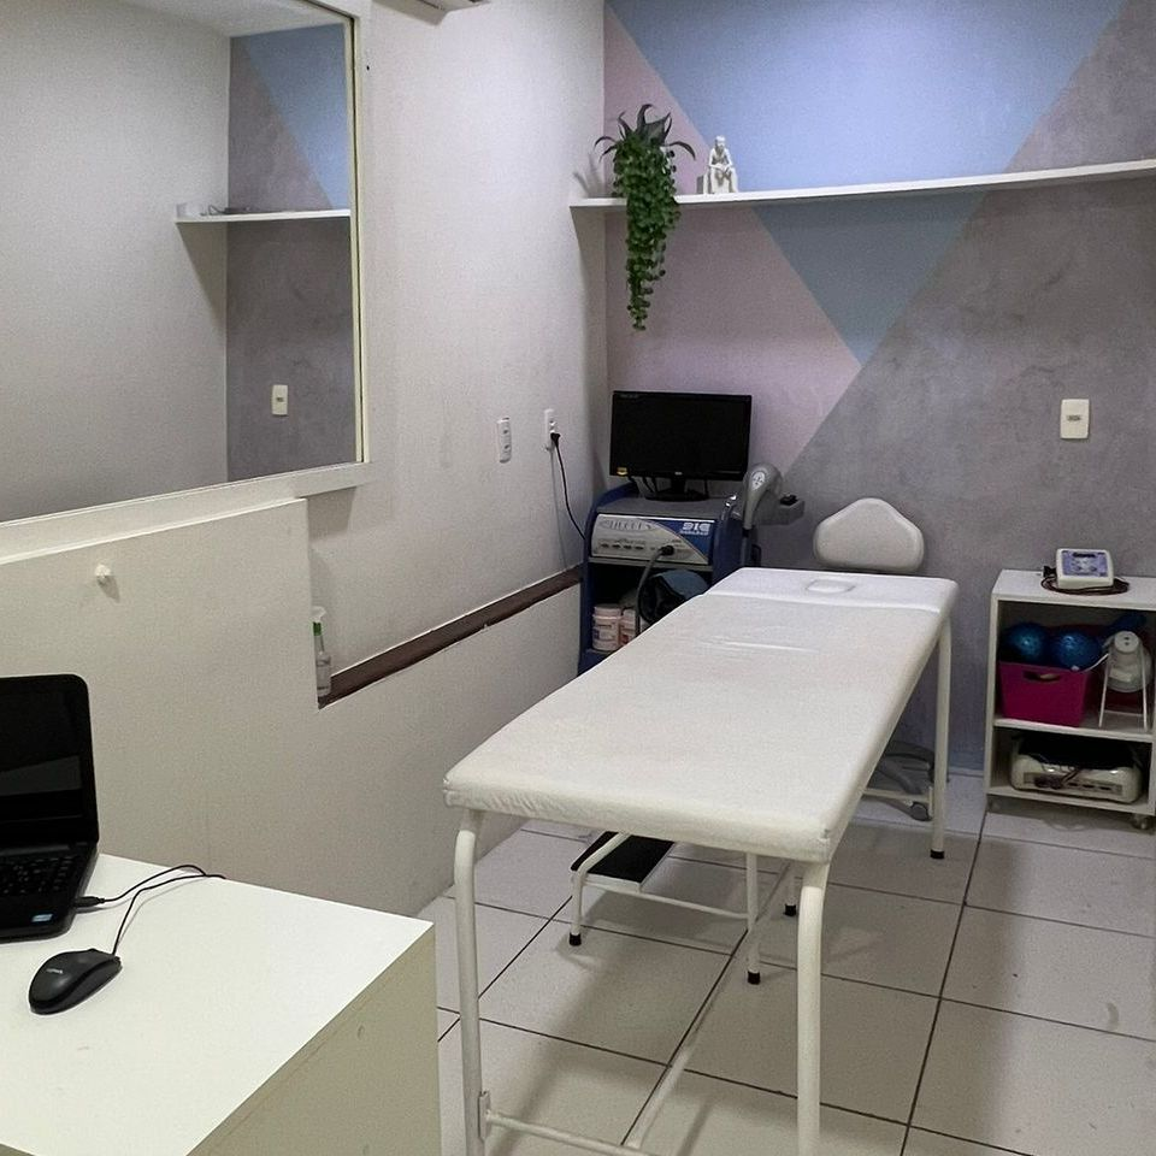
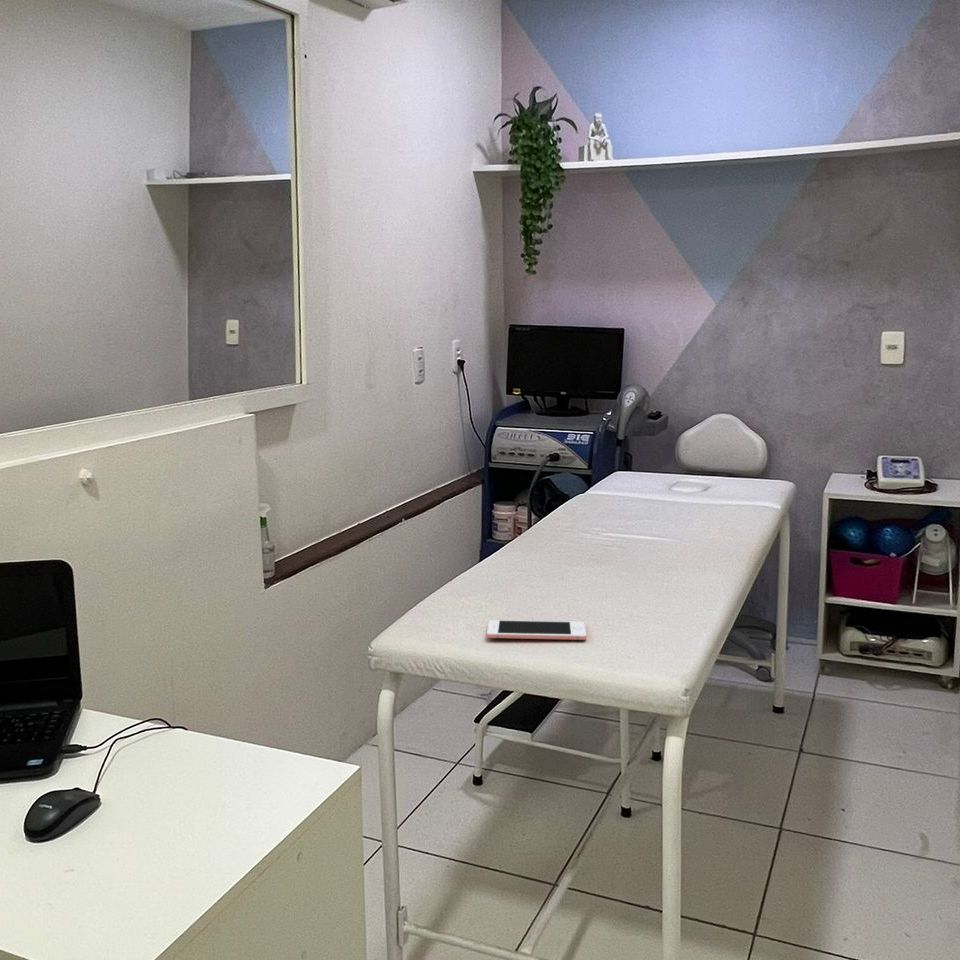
+ cell phone (536, 629)
